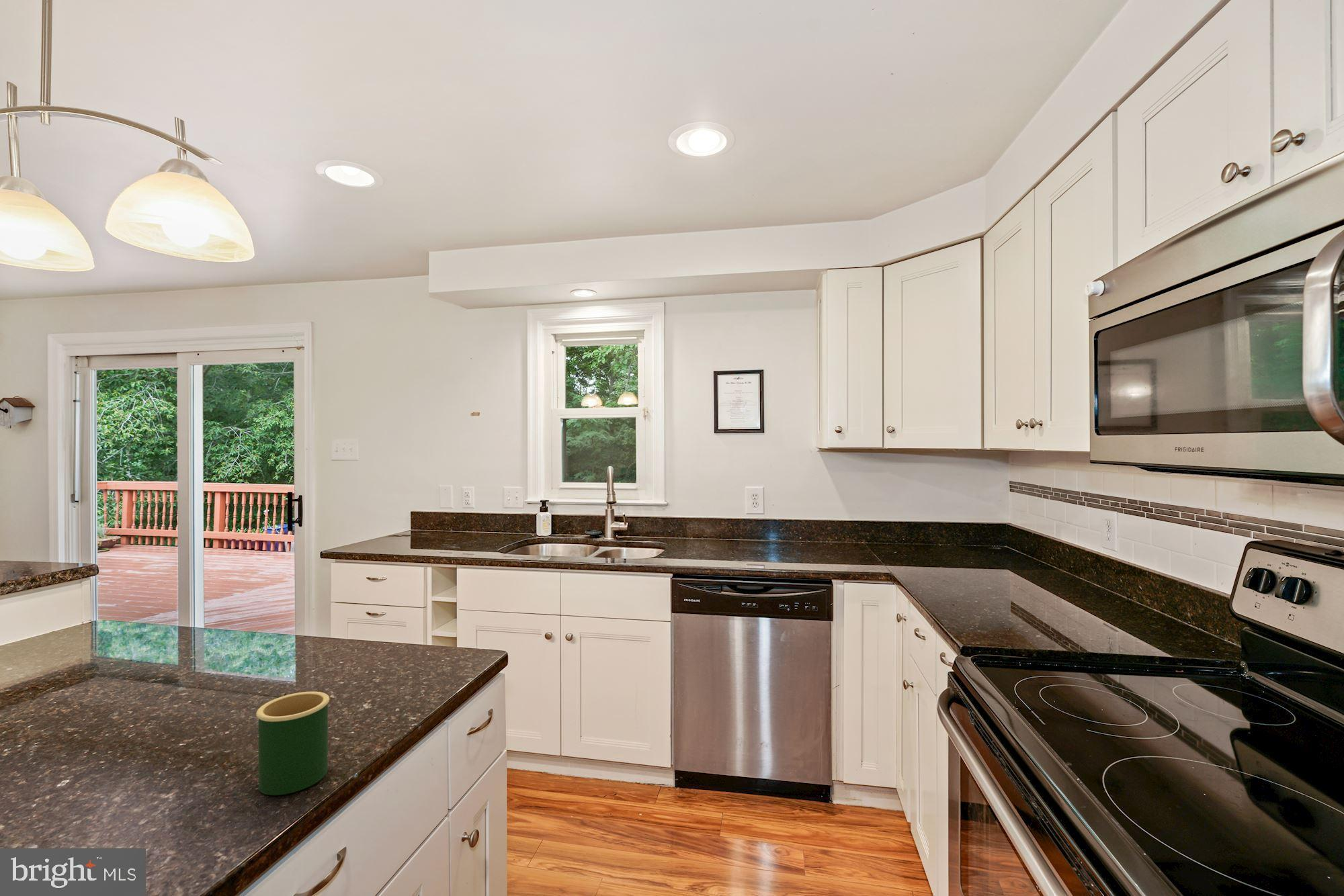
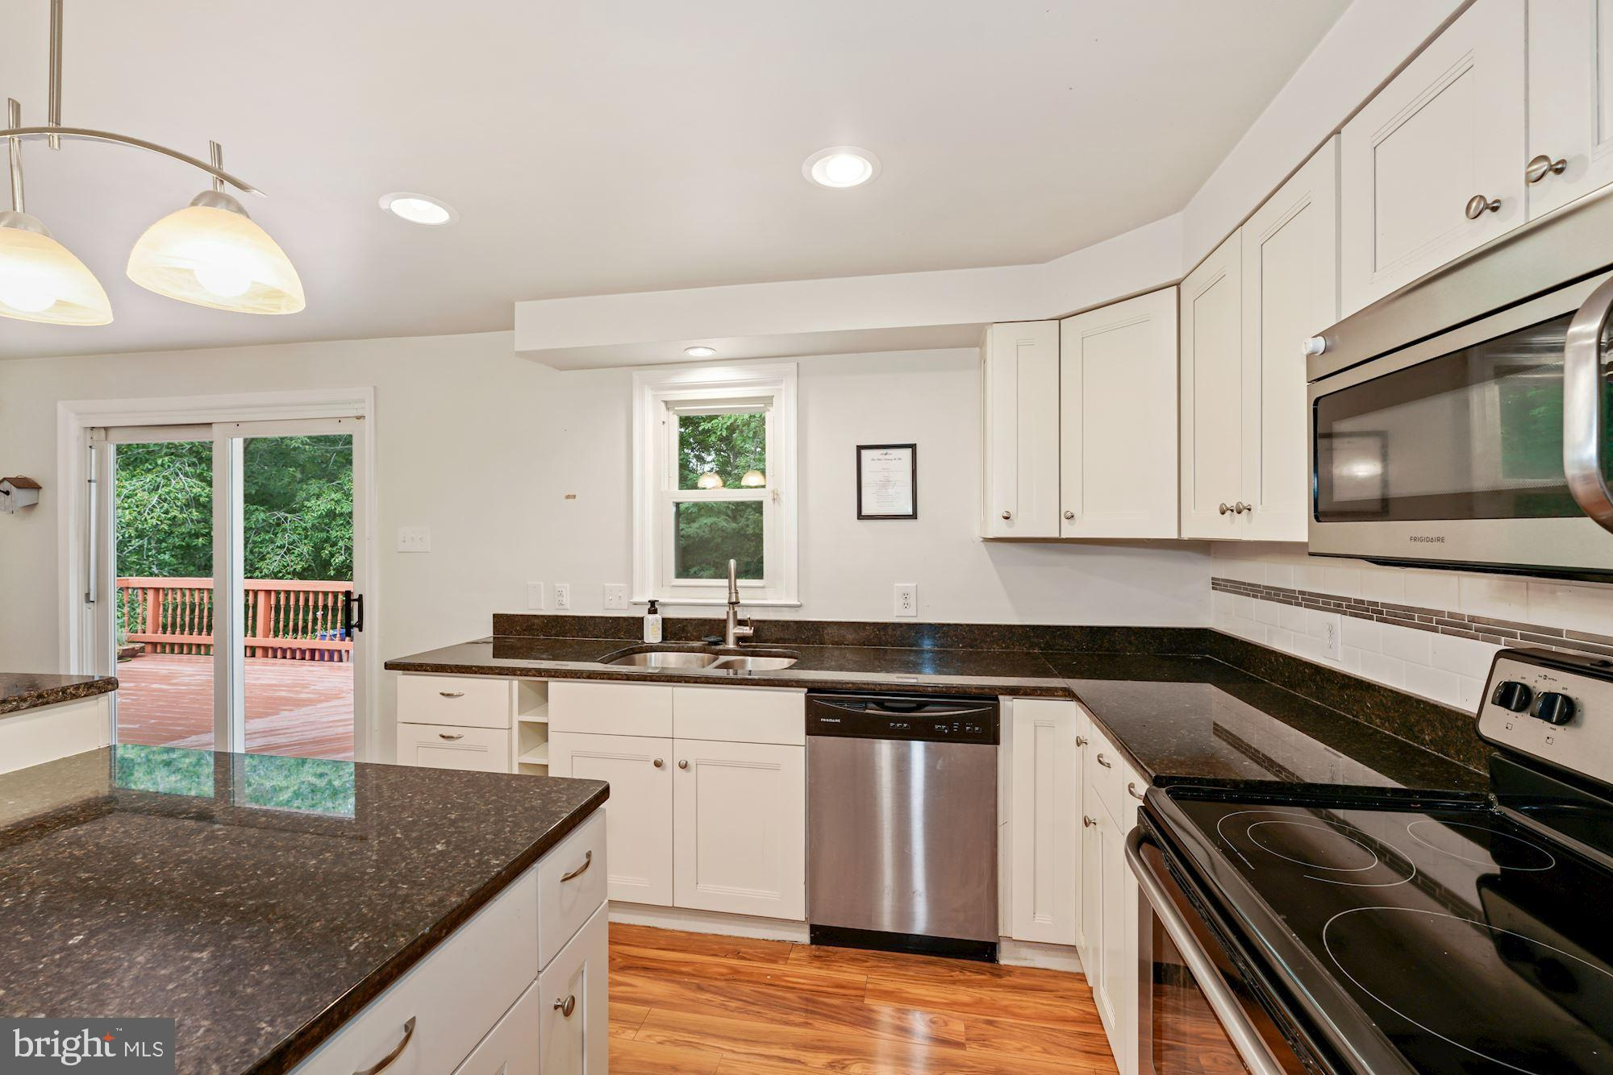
- mug (291, 735)
